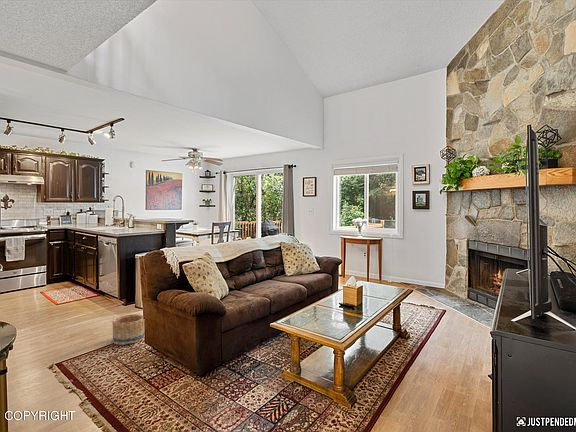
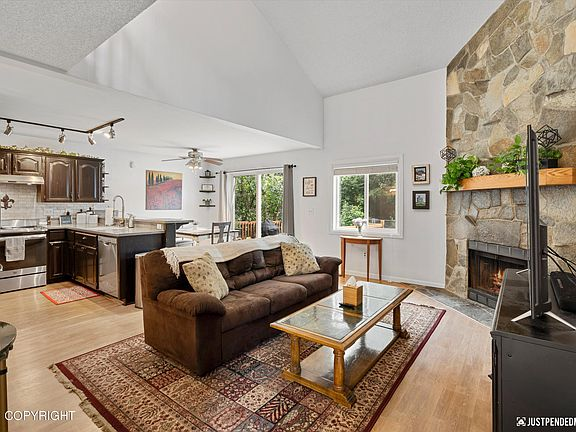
- basket (128, 329)
